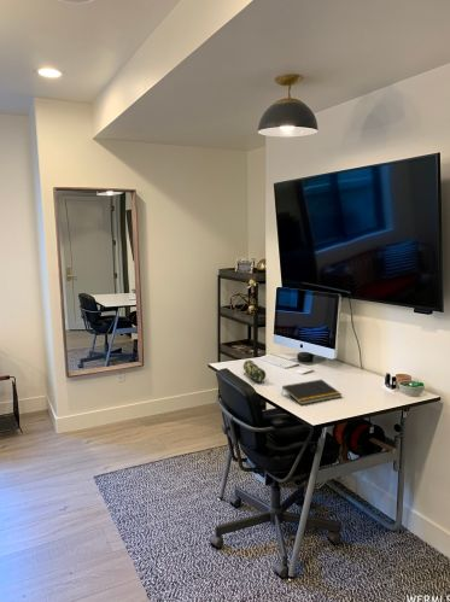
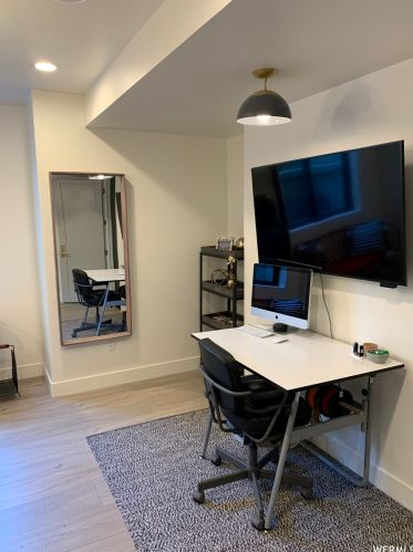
- notepad (311, 391)
- pencil case (253, 370)
